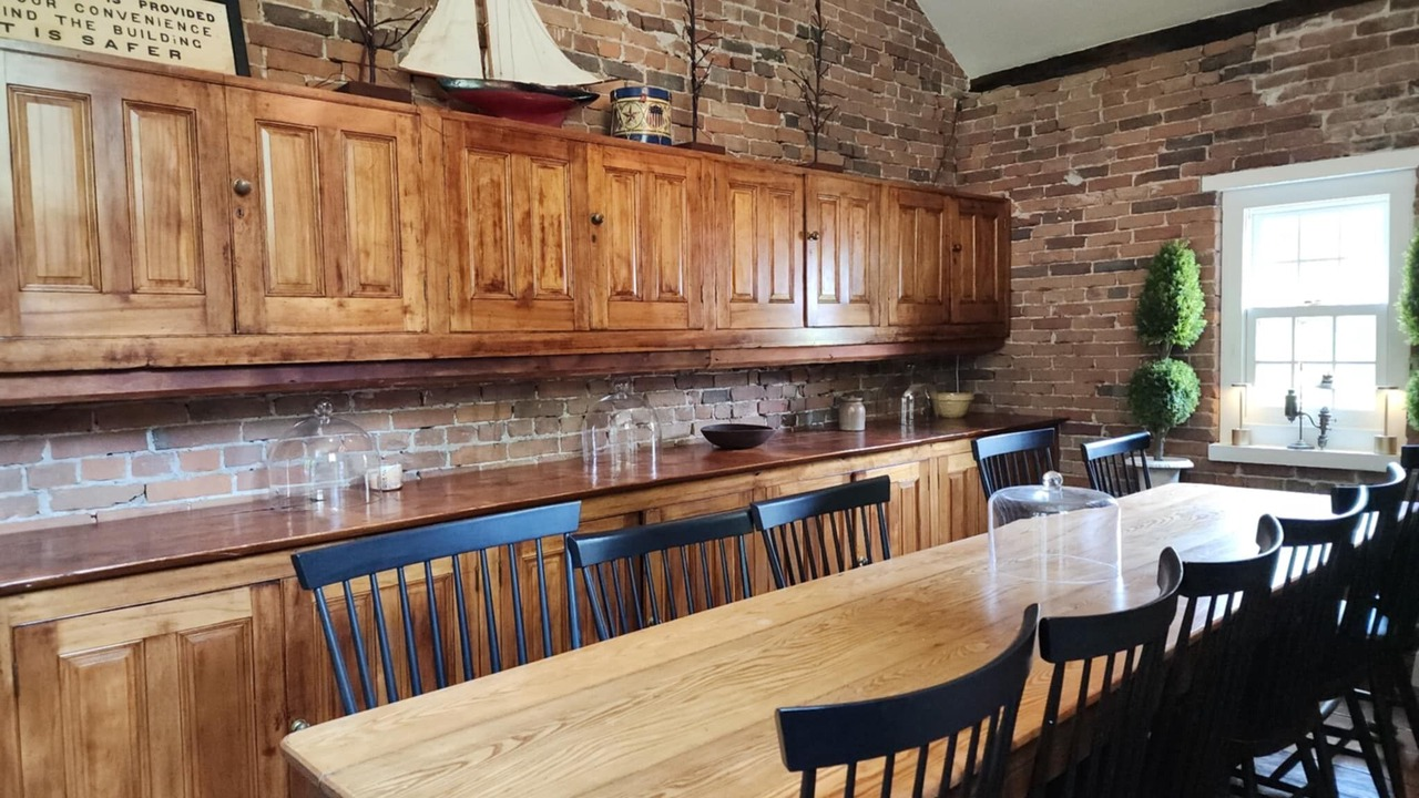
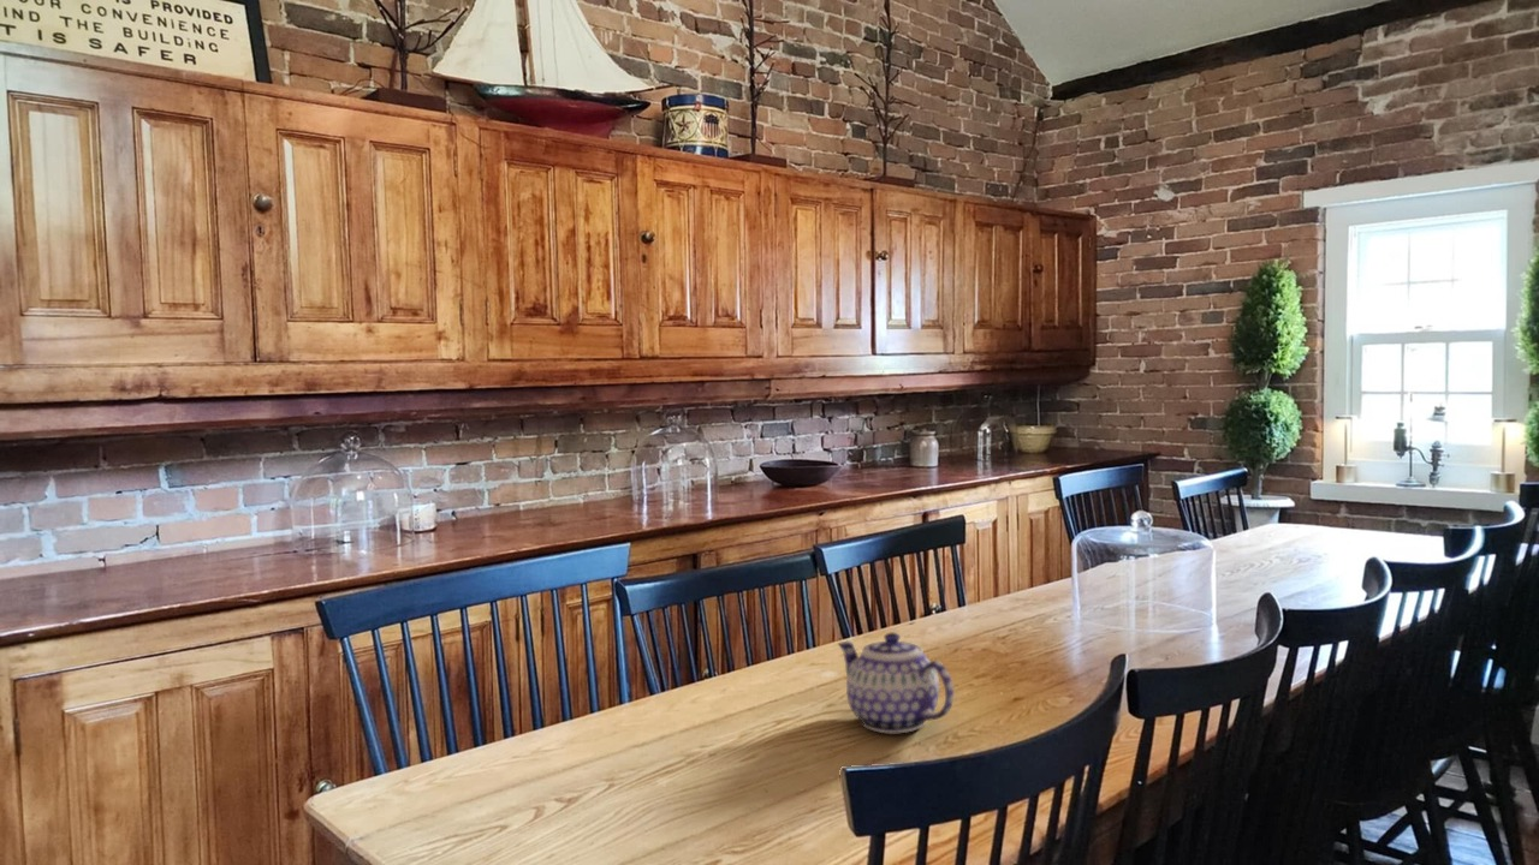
+ teapot (892, 678)
